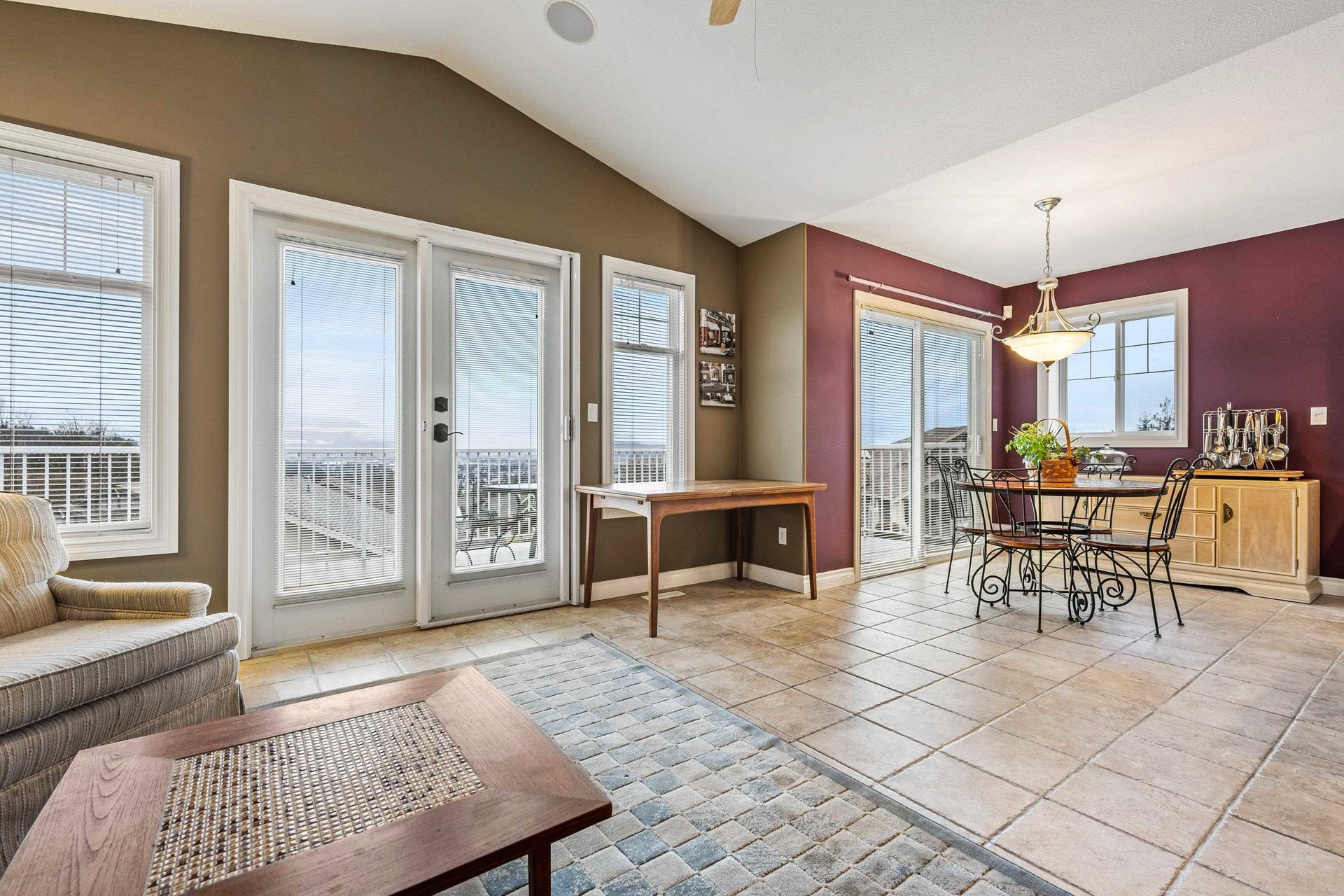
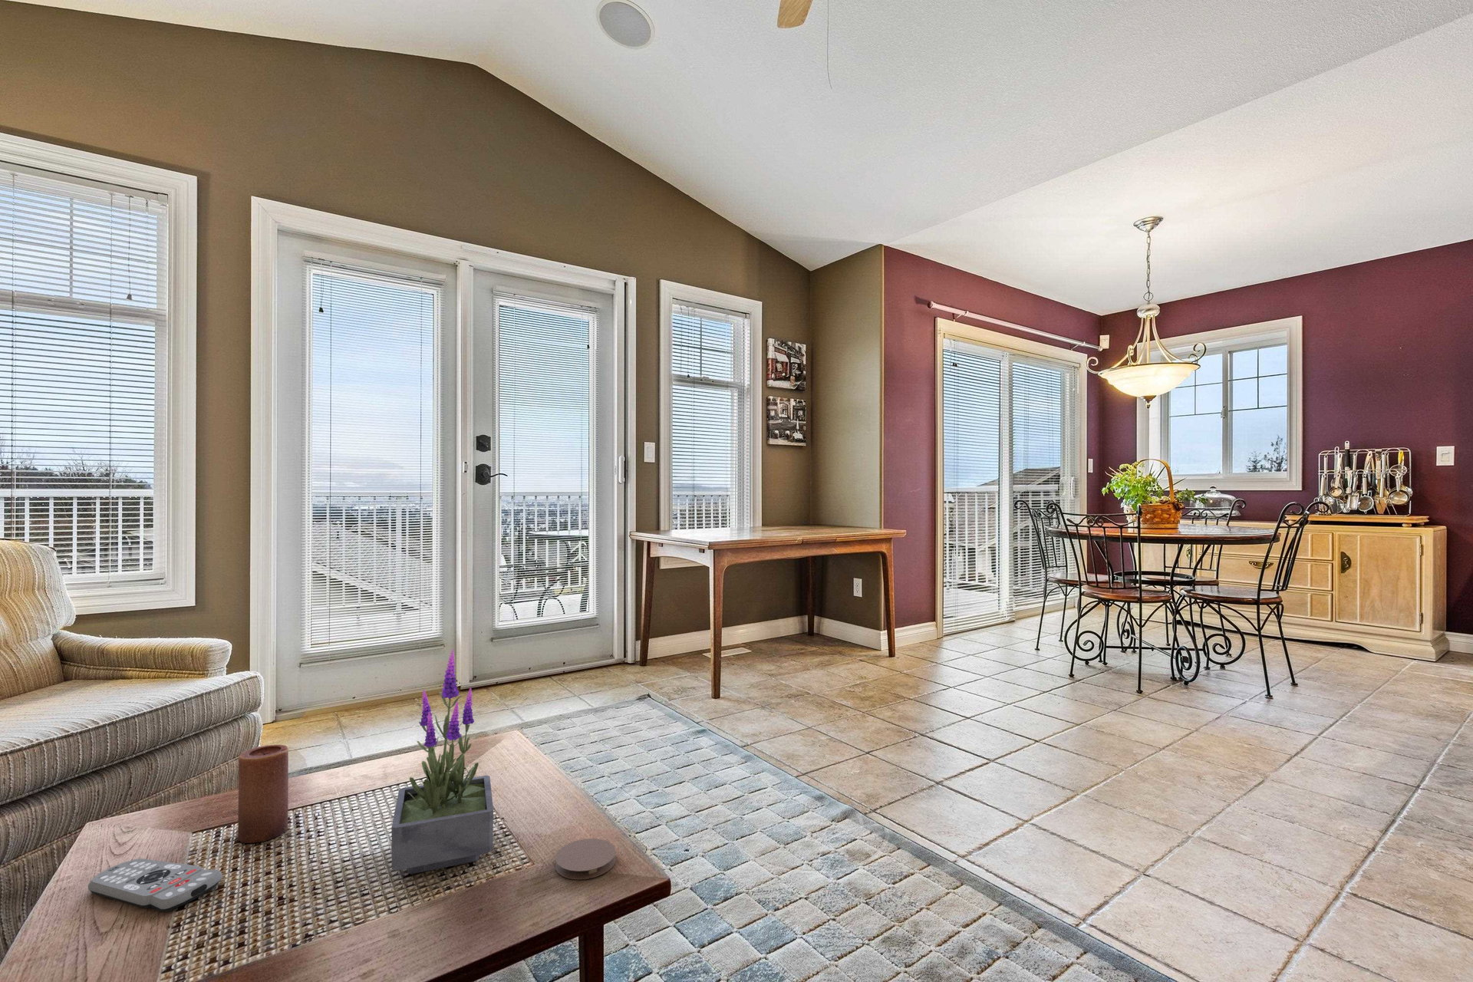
+ coaster (585, 858)
+ potted plant (444, 751)
+ remote control (152, 881)
+ candle (263, 791)
